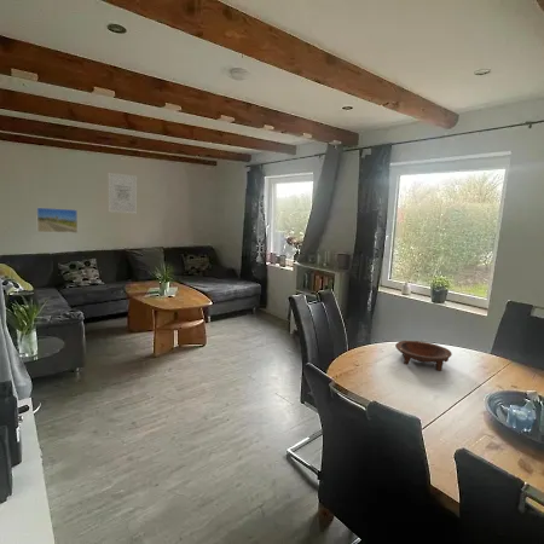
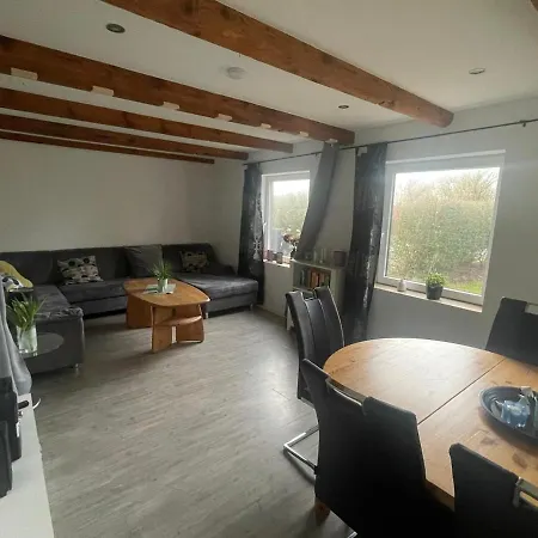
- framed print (57, 220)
- bowl (422, 354)
- wall art (122, 193)
